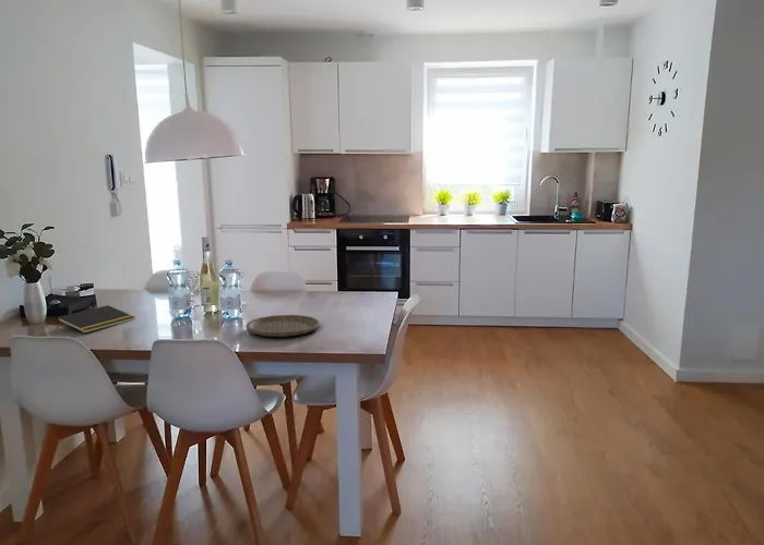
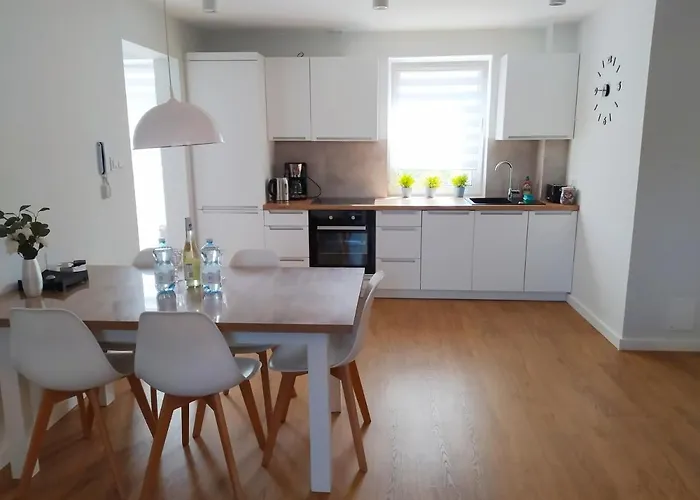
- notepad (97, 318)
- plate (283, 326)
